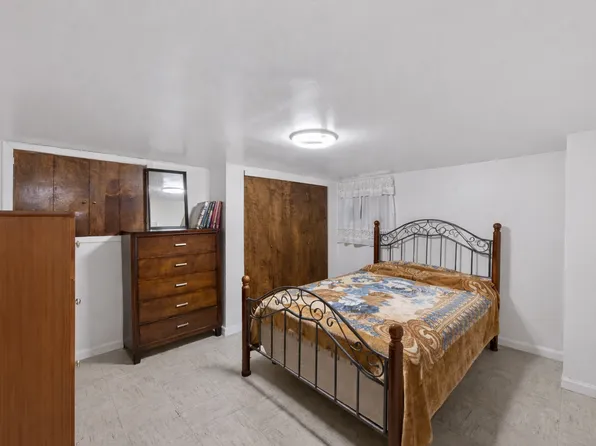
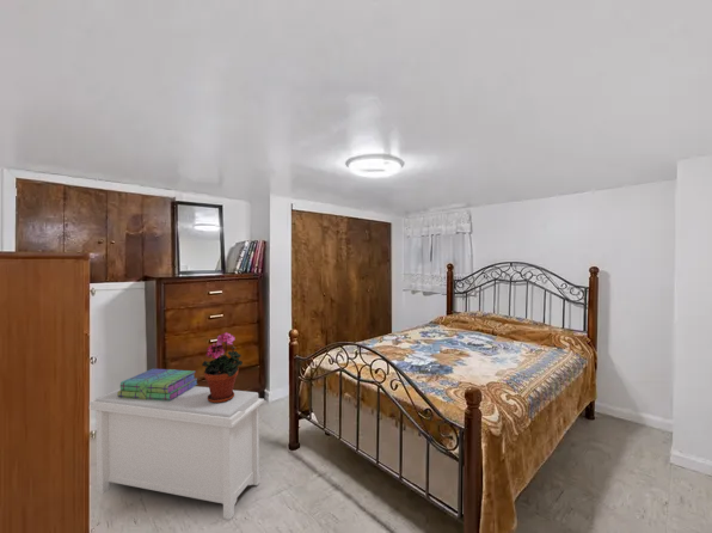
+ stack of books (159, 382)
+ bench (179, 441)
+ potted plant (221, 364)
